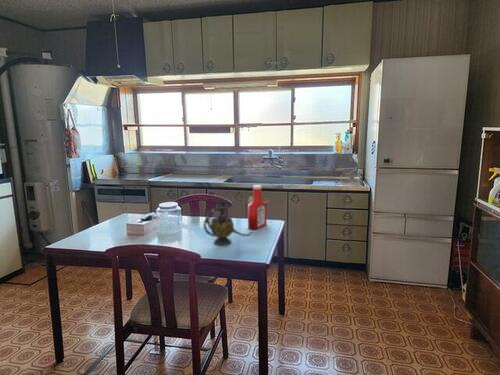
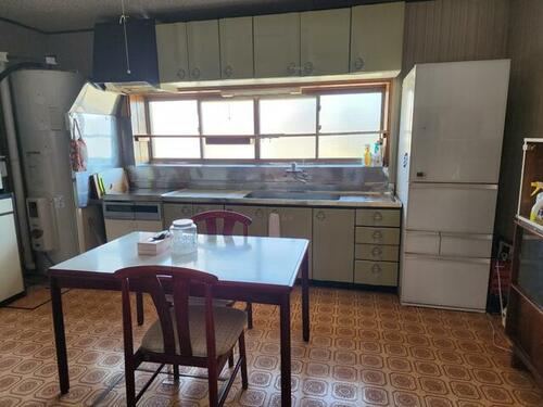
- soap bottle (257, 206)
- teapot (229, 220)
